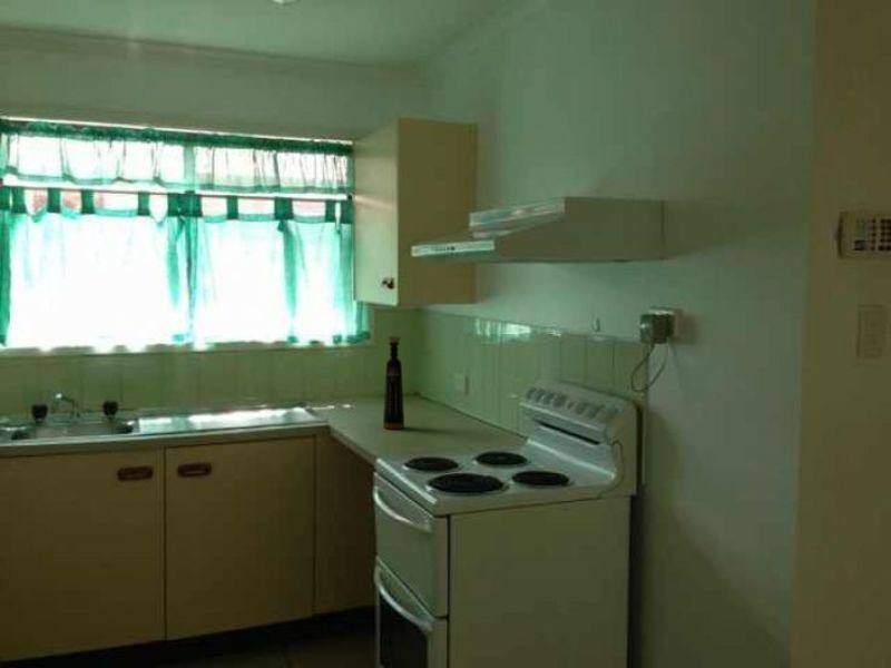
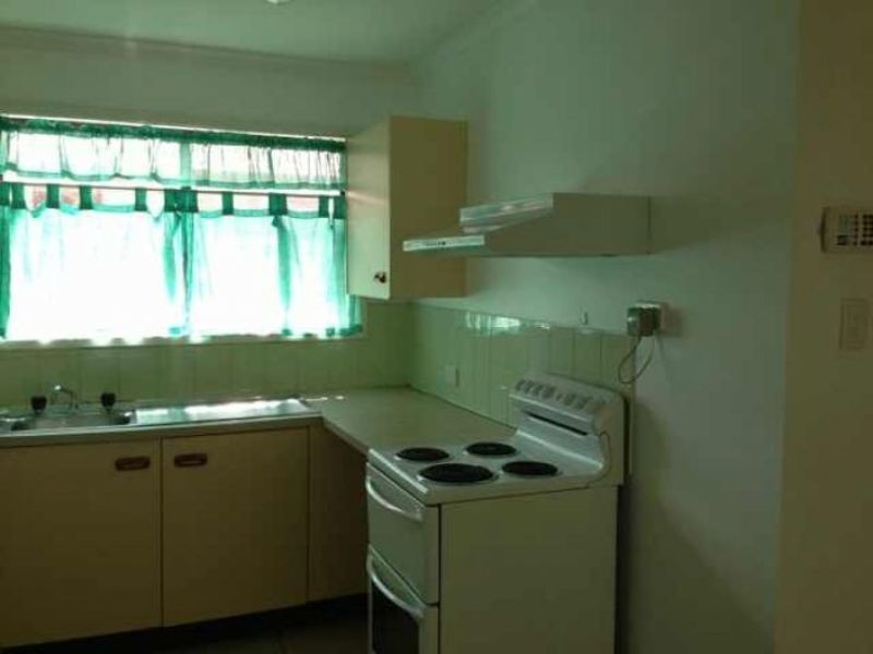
- bottle (393, 382)
